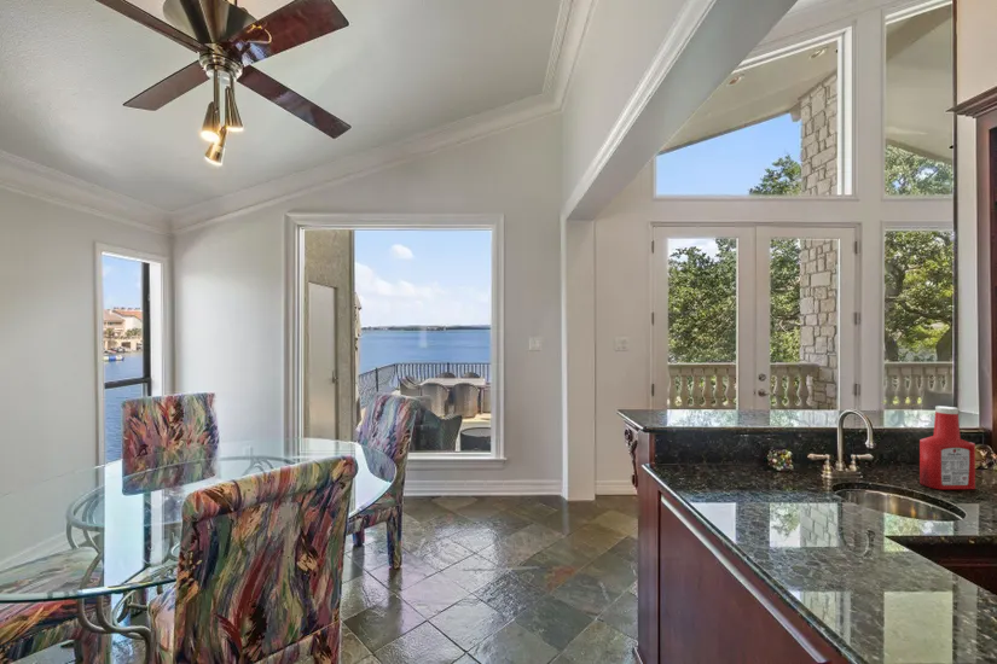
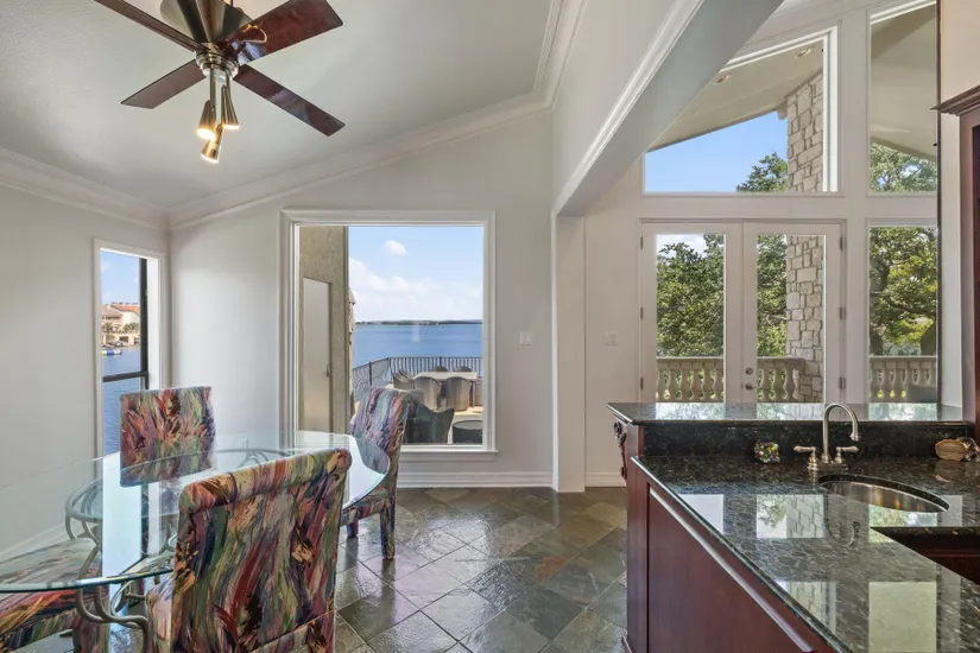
- soap bottle (946, 445)
